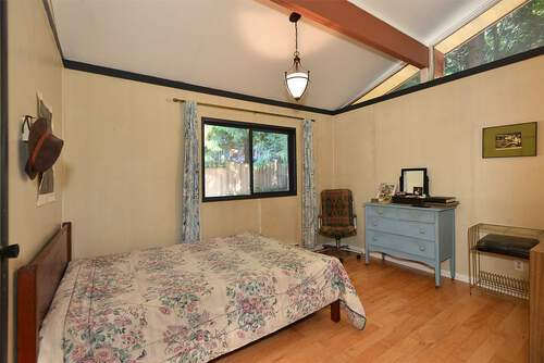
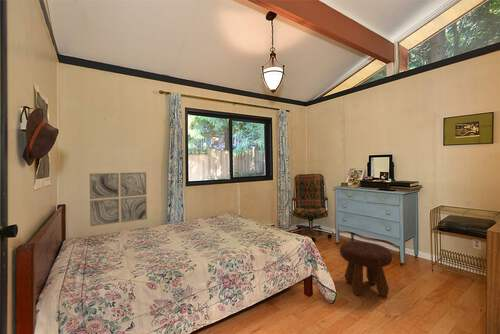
+ footstool (366, 267)
+ wall art (120, 198)
